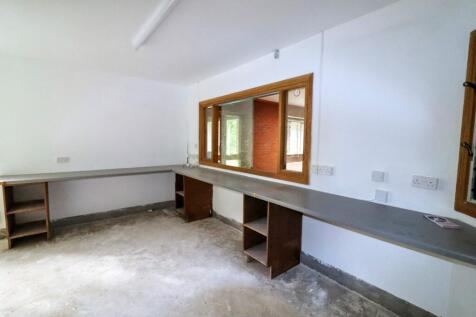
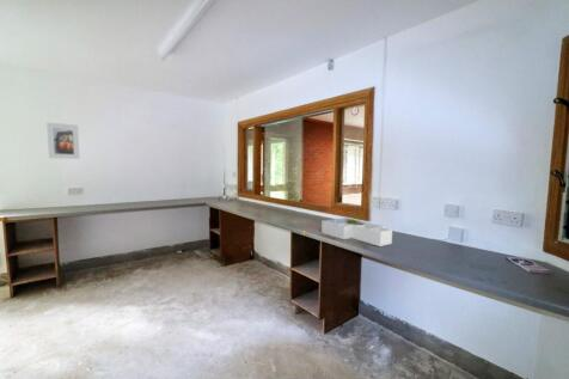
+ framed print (63, 141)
+ desk organizer (356, 231)
